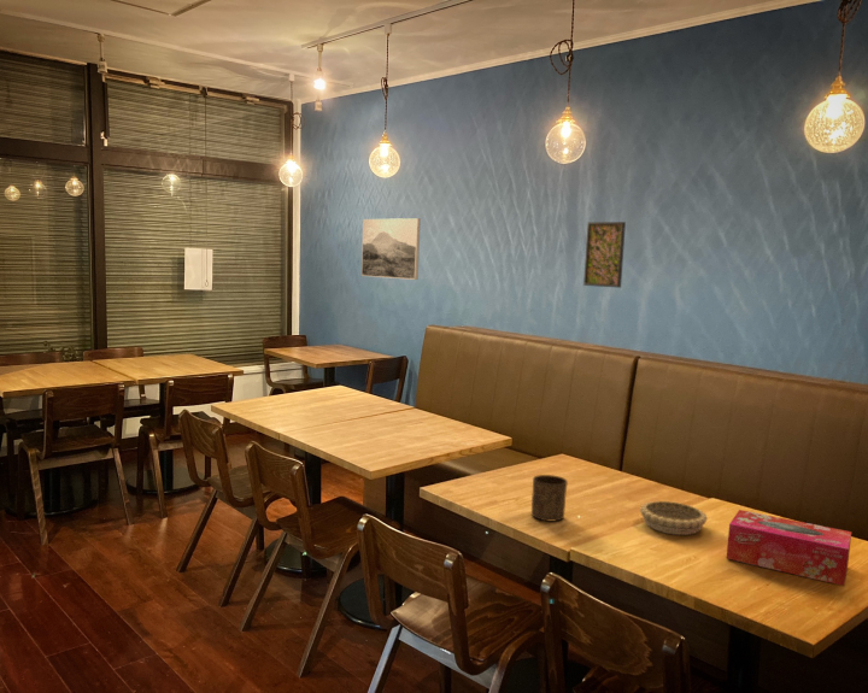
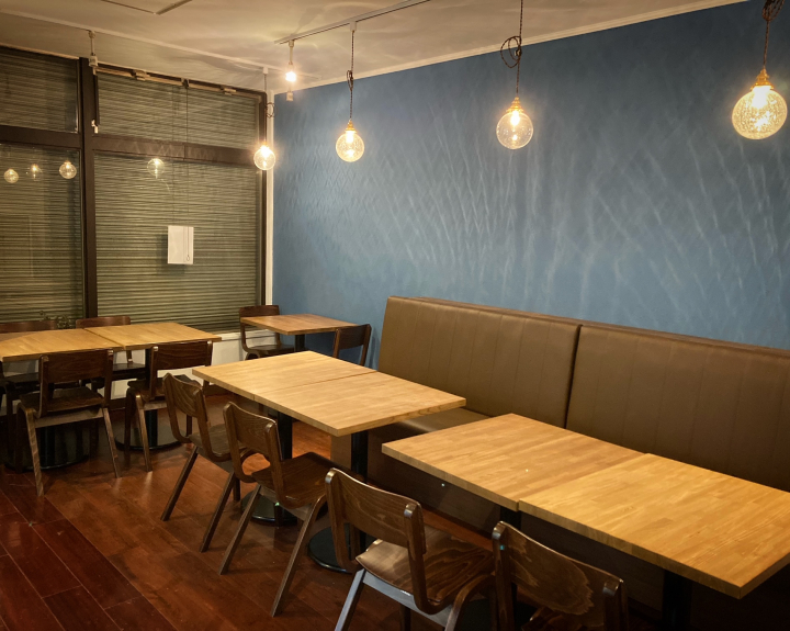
- tissue box (788, 545)
- cup (549, 498)
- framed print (389, 248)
- decorative bowl (671, 517)
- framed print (604, 254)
